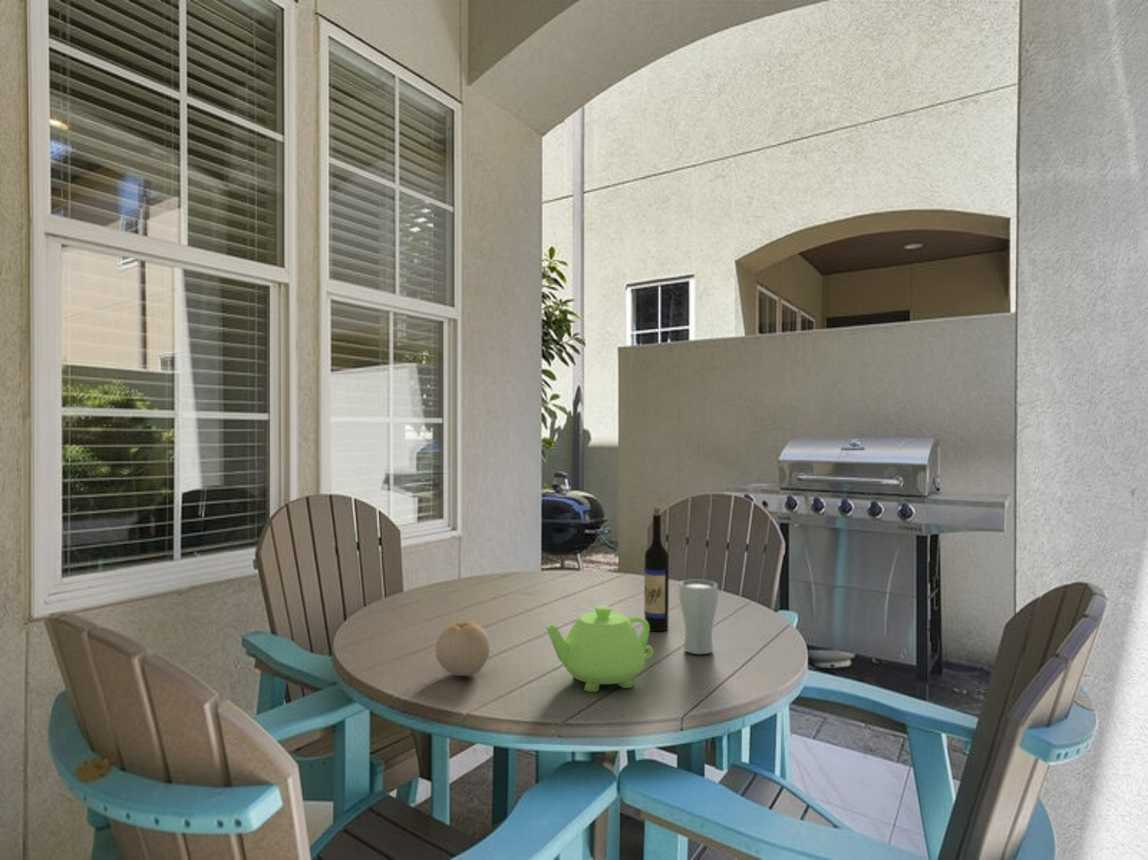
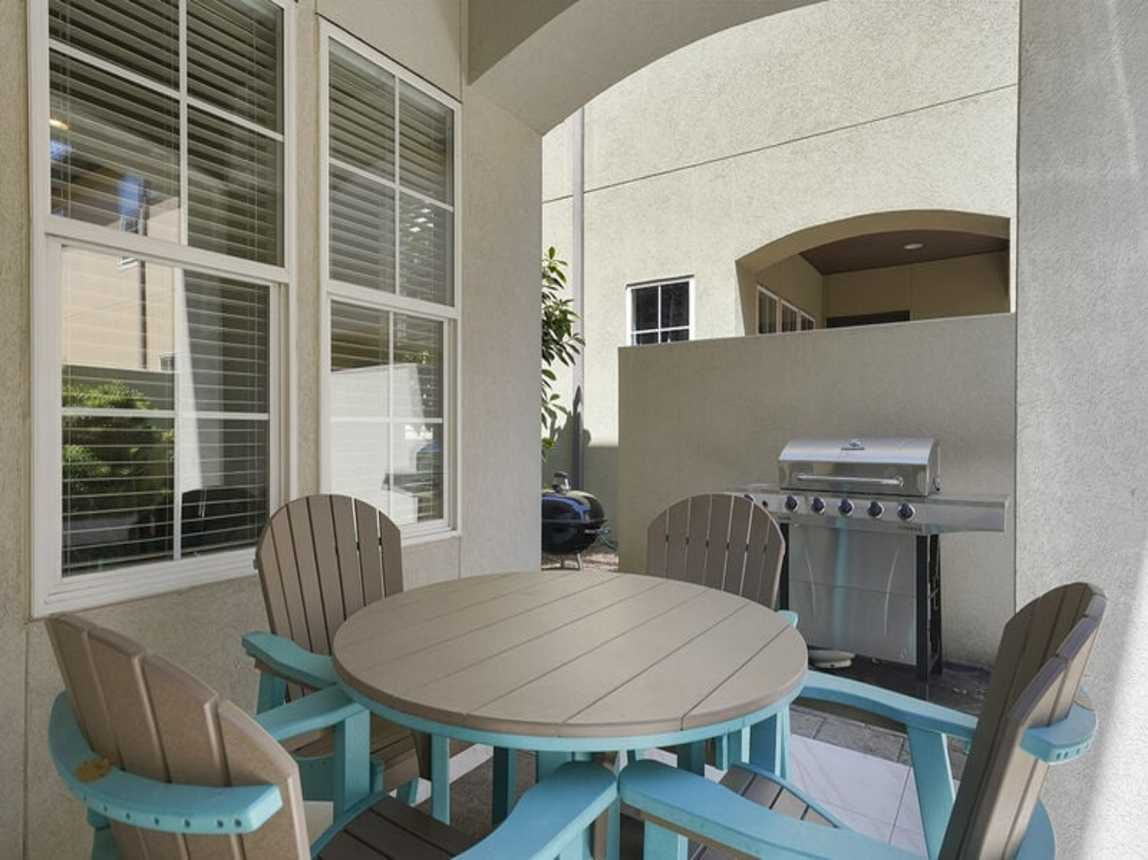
- wine bottle (656, 567)
- fruit (463, 649)
- drinking glass (698, 617)
- teapot (600, 644)
